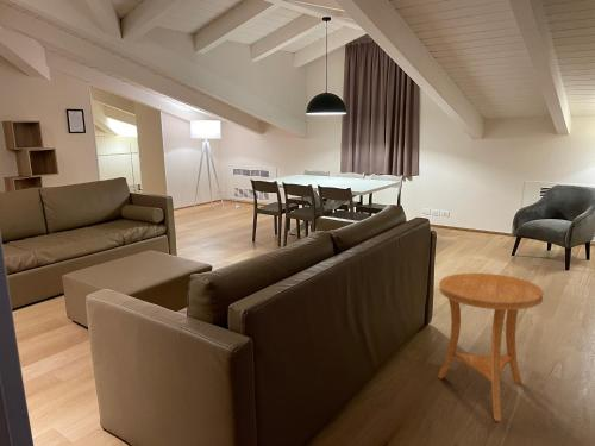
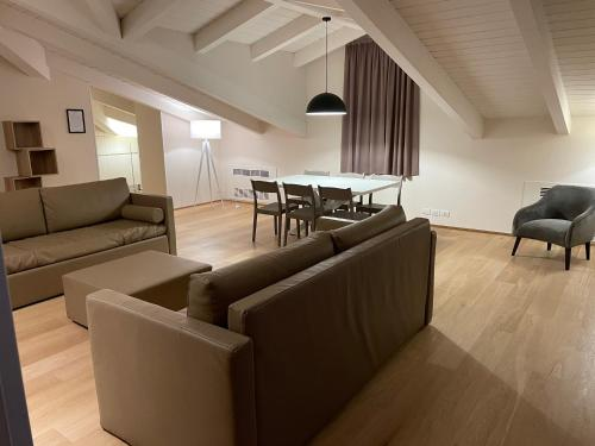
- side table (491, 340)
